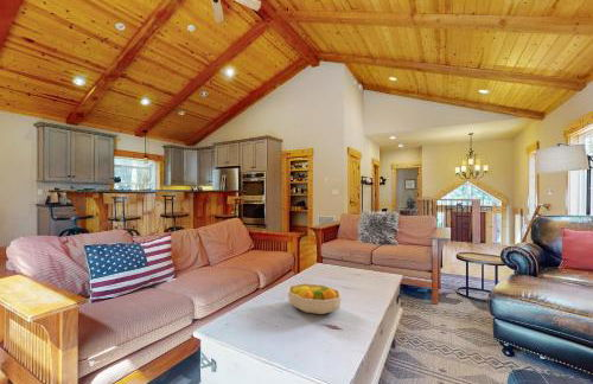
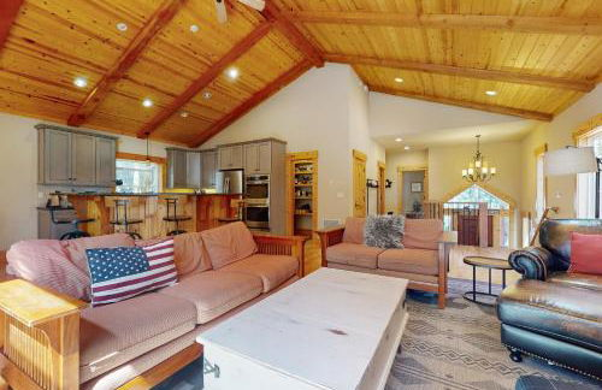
- fruit bowl (313, 295)
